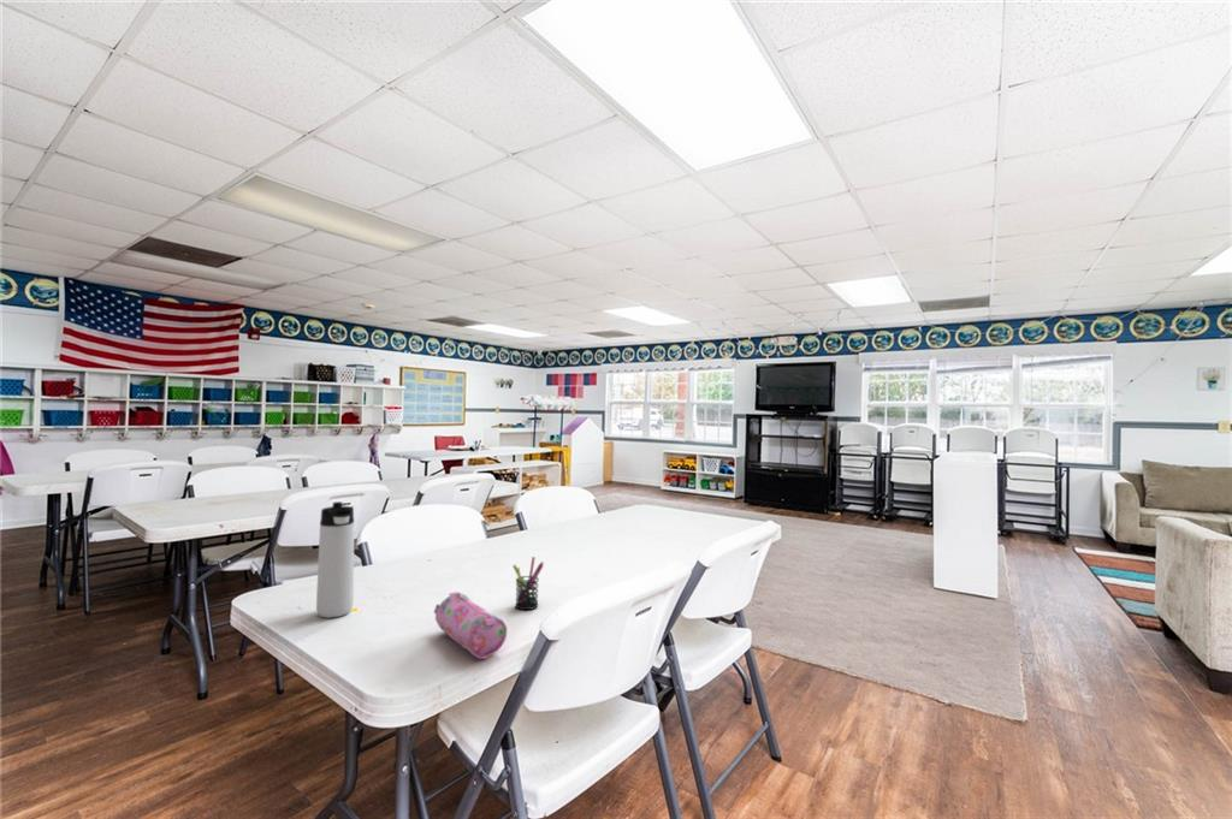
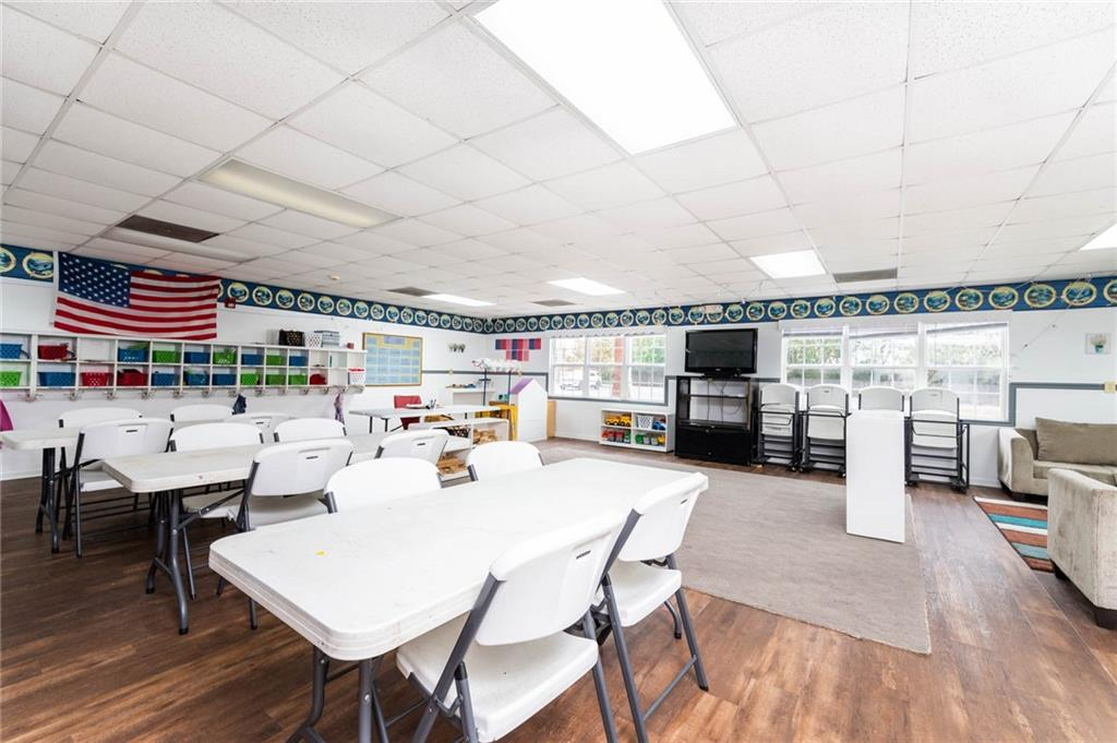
- thermos bottle (337, 559)
- pencil case (468, 622)
- pen holder (525, 581)
